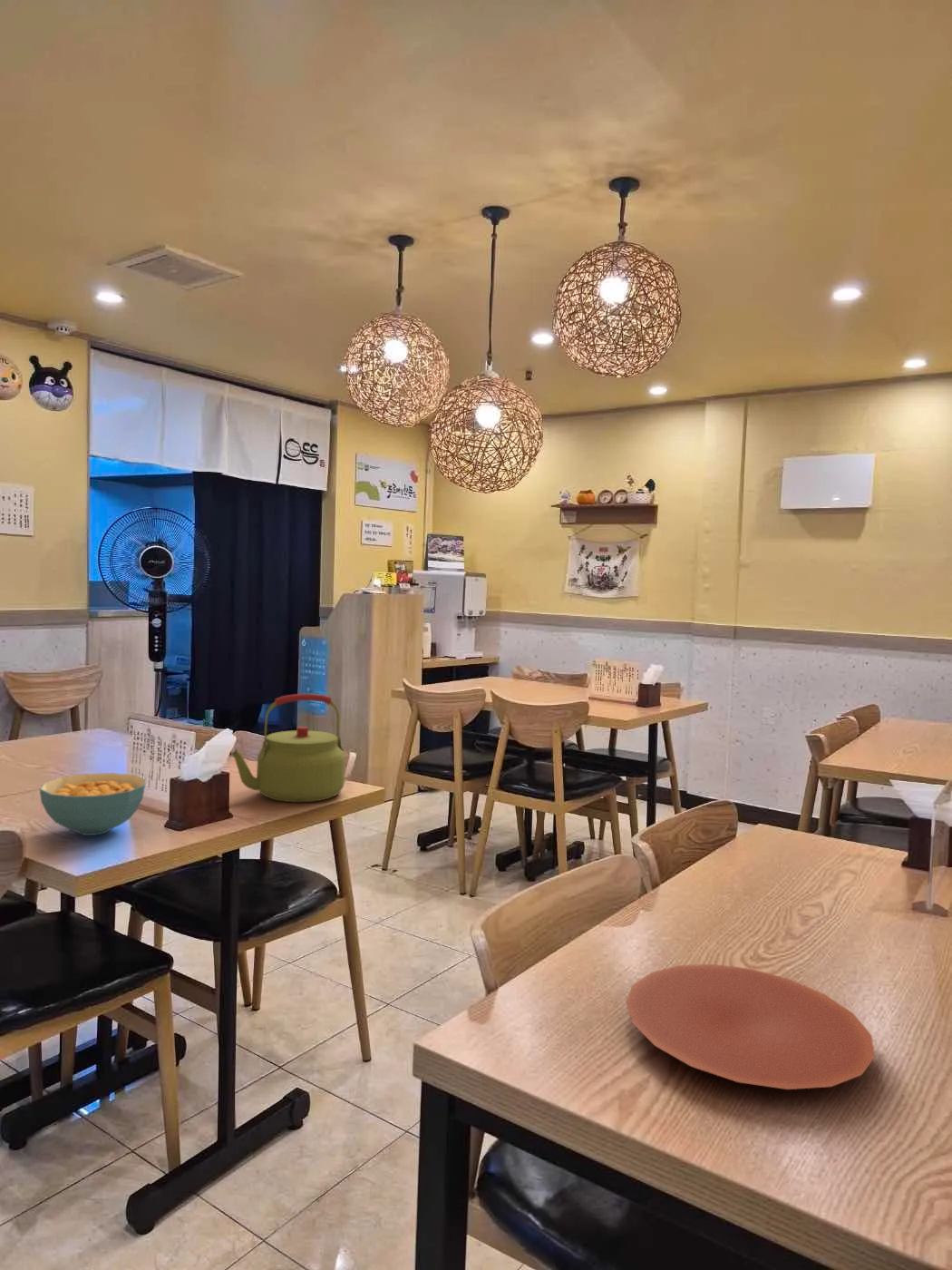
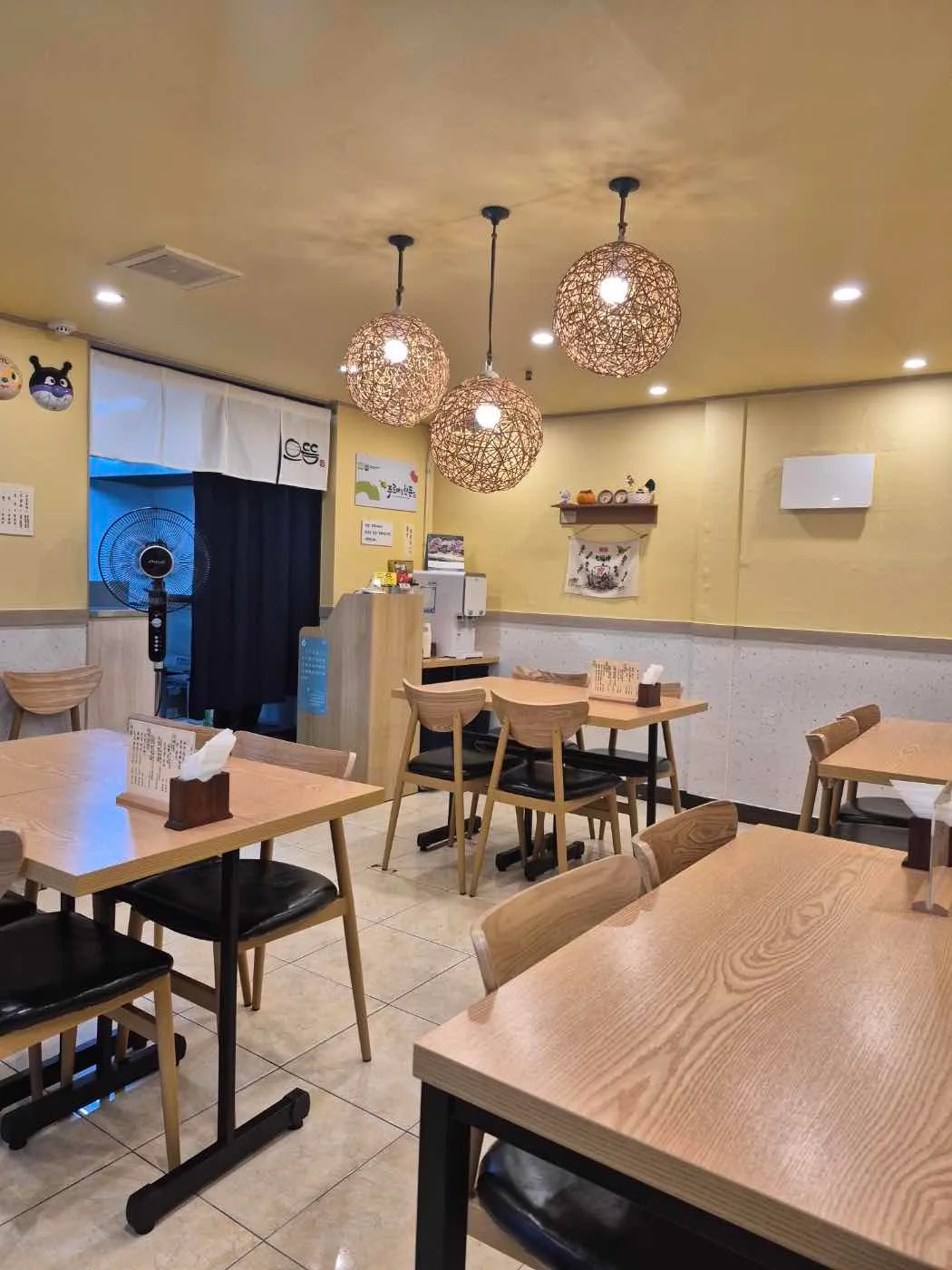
- plate (744, 1027)
- cereal bowl (93, 807)
- kettle (289, 744)
